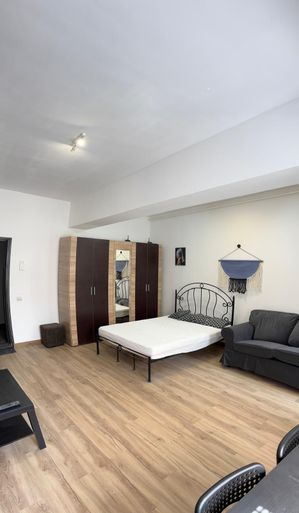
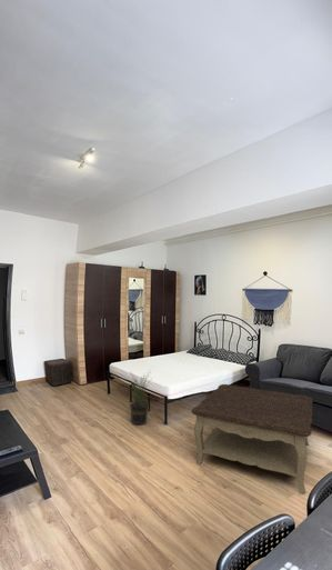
+ potted plant (140, 396)
+ coffee table (255, 428)
